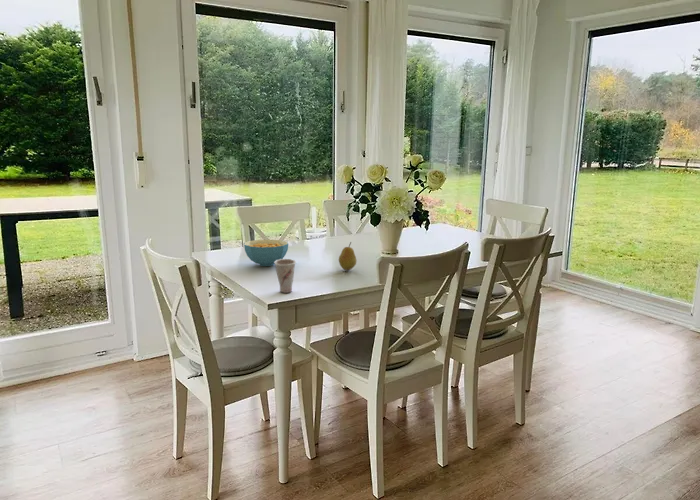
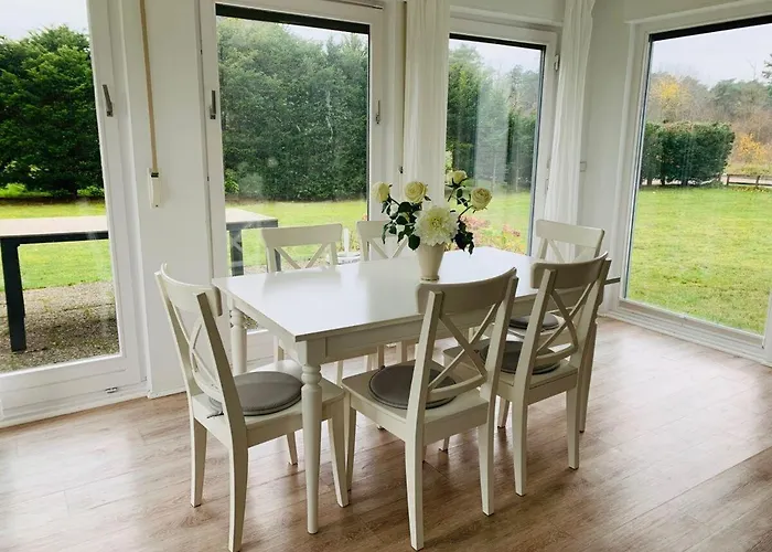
- cup (285, 276)
- cereal bowl (266, 254)
- fruit (347, 256)
